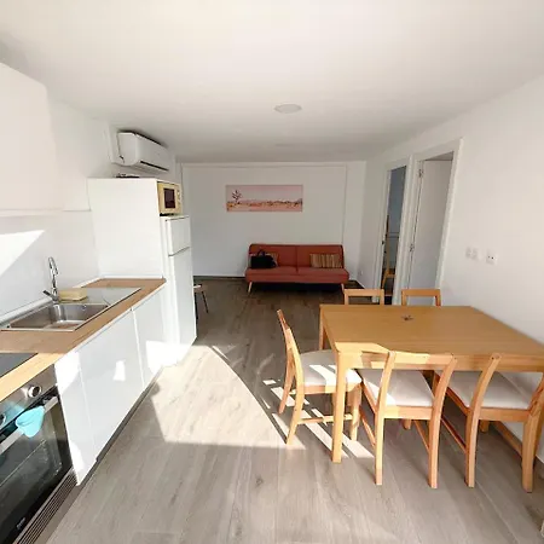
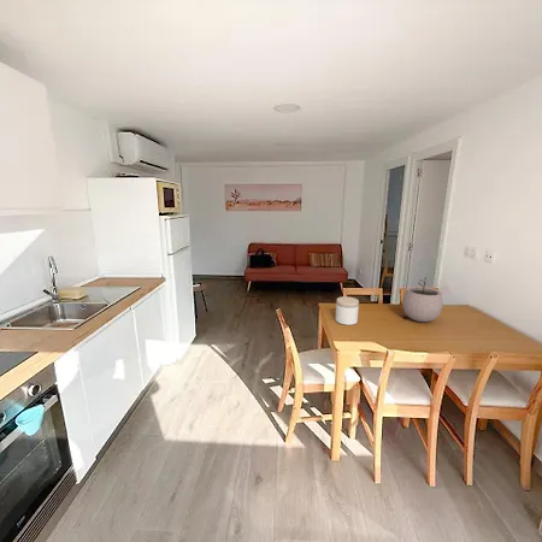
+ plant pot (422, 299)
+ jar (347, 310)
